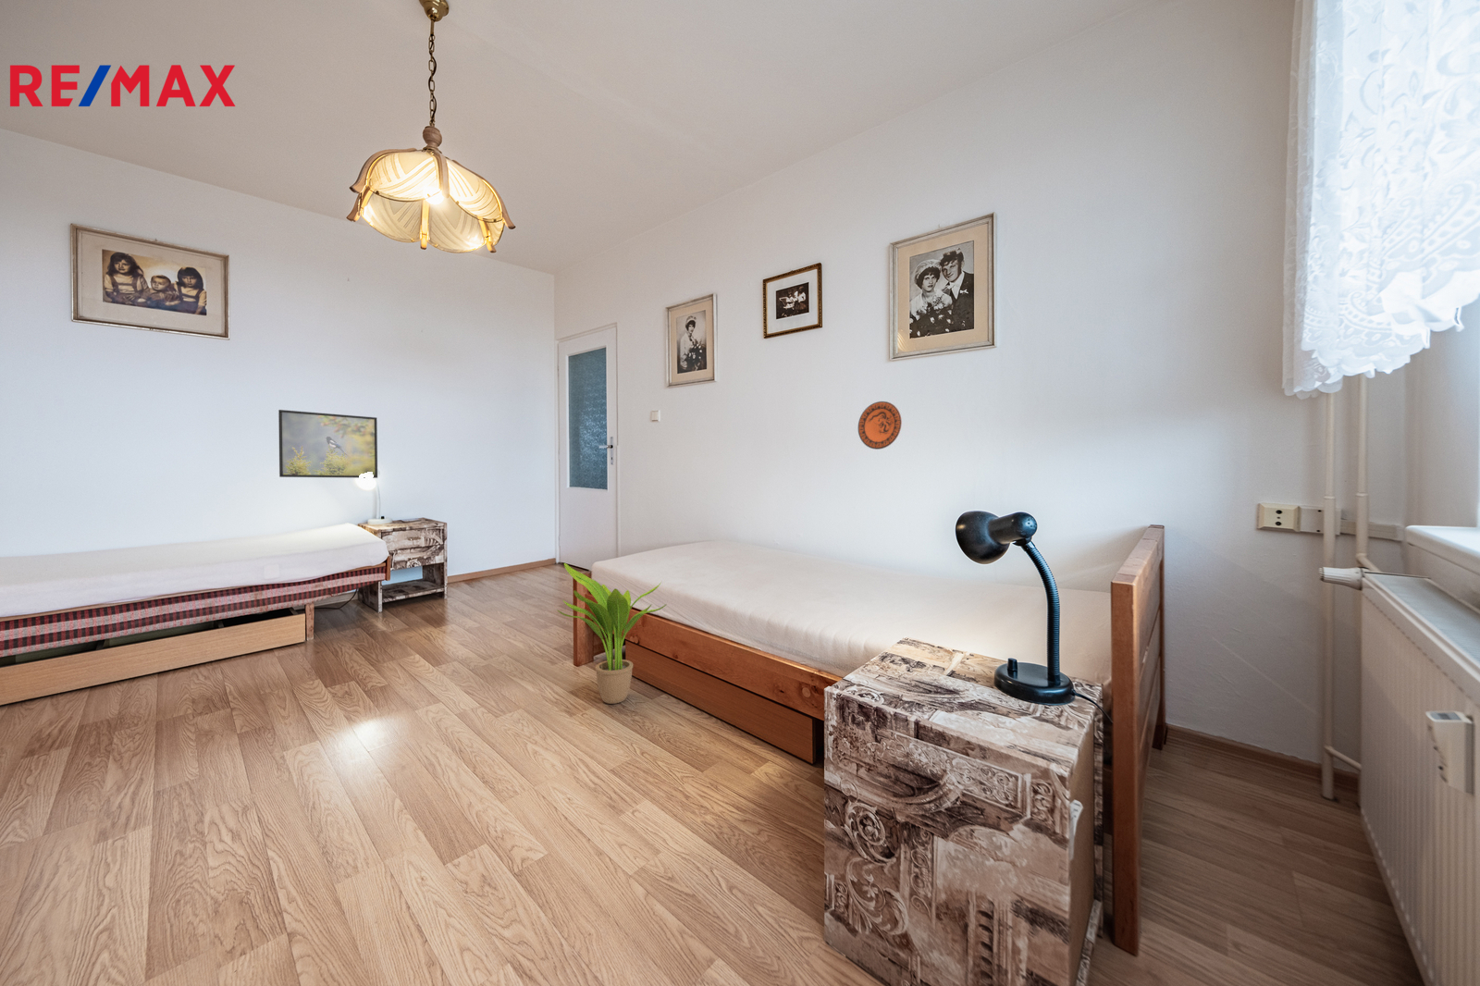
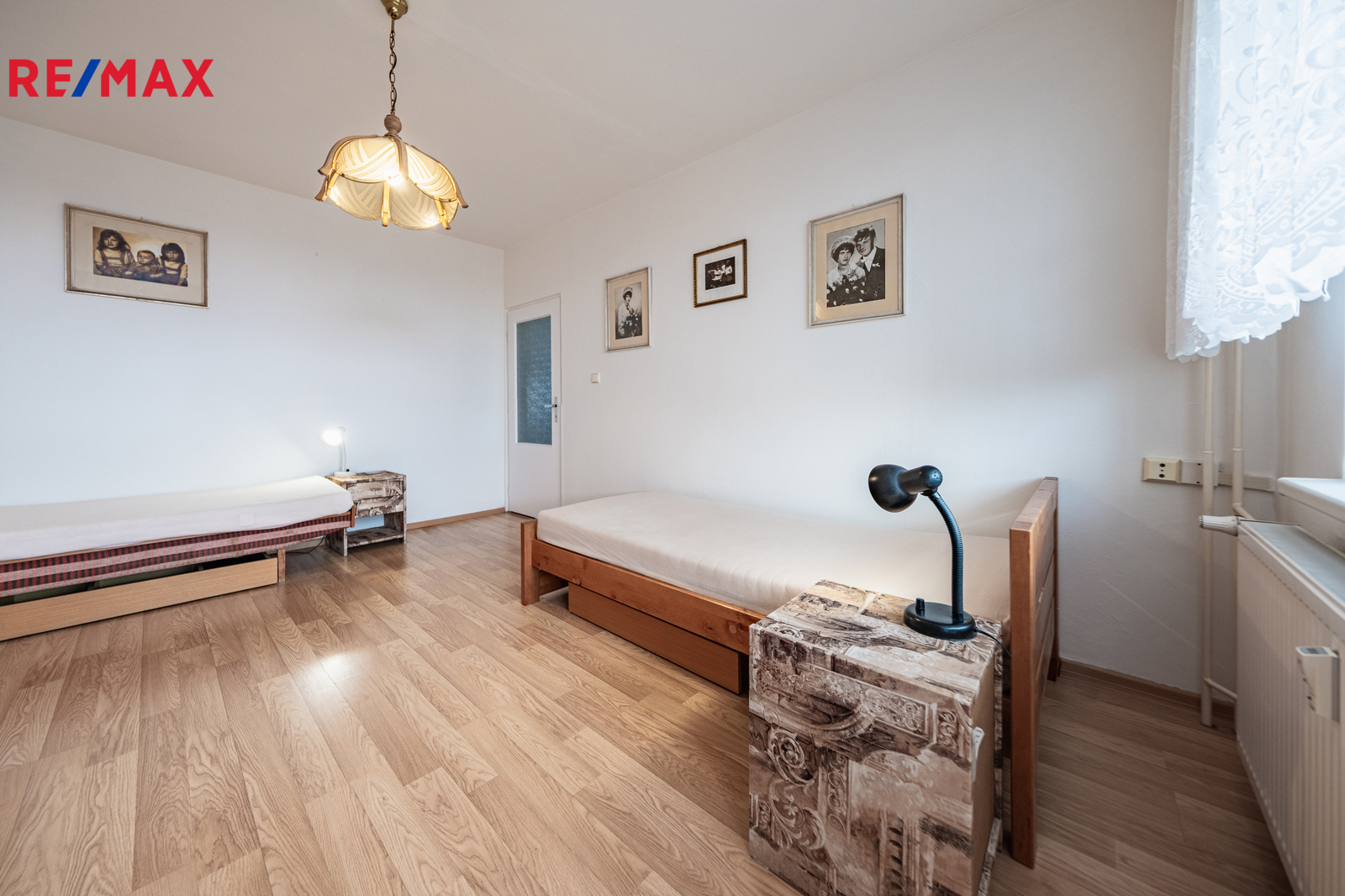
- decorative plate (879, 425)
- potted plant (606, 634)
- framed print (330, 445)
